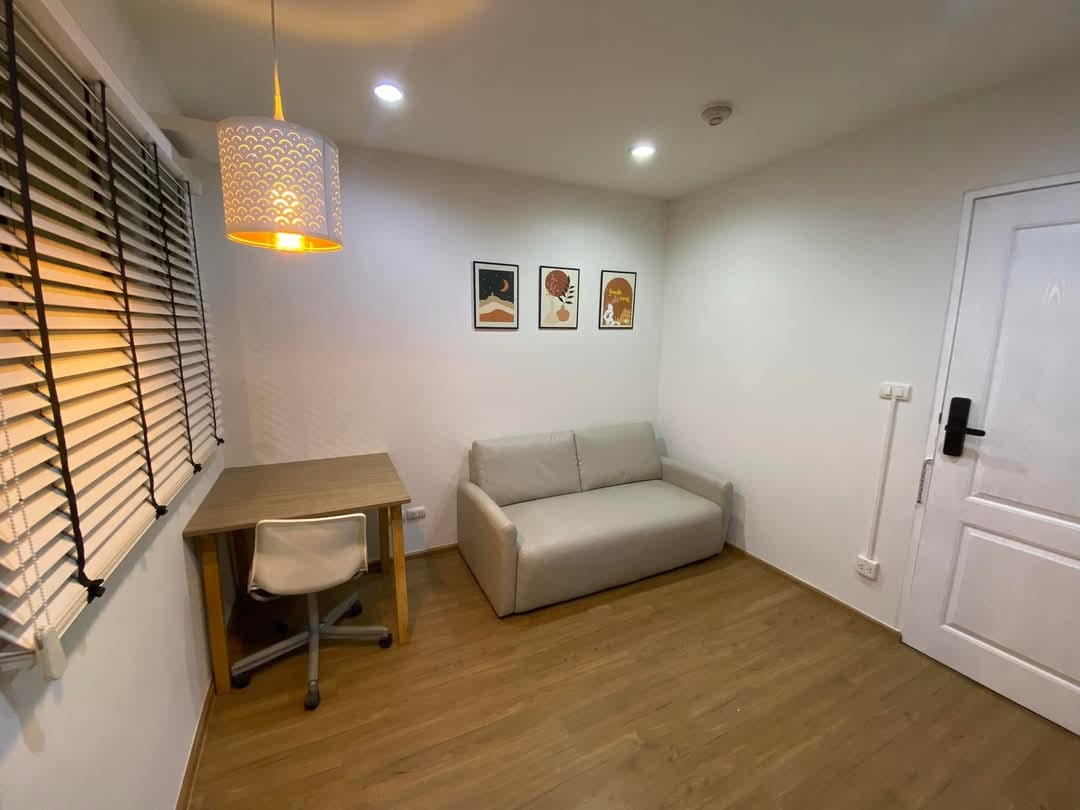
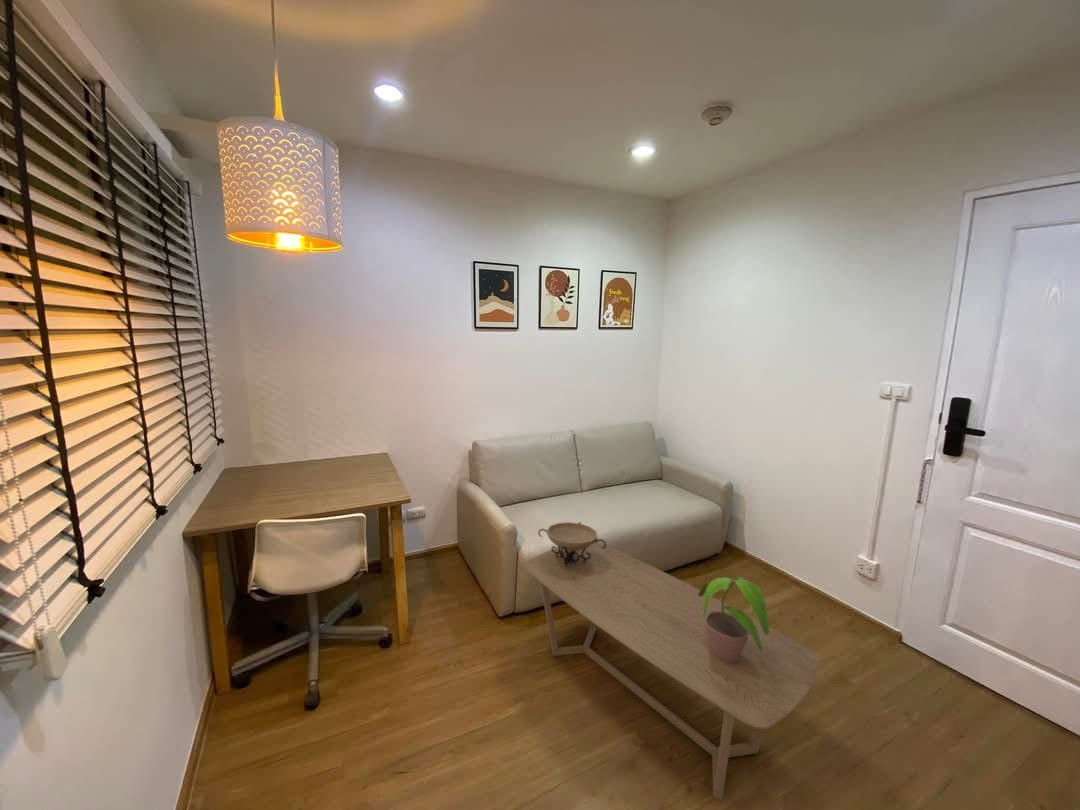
+ coffee table (644, 650)
+ decorative bowl (571, 546)
+ potted plant (729, 613)
